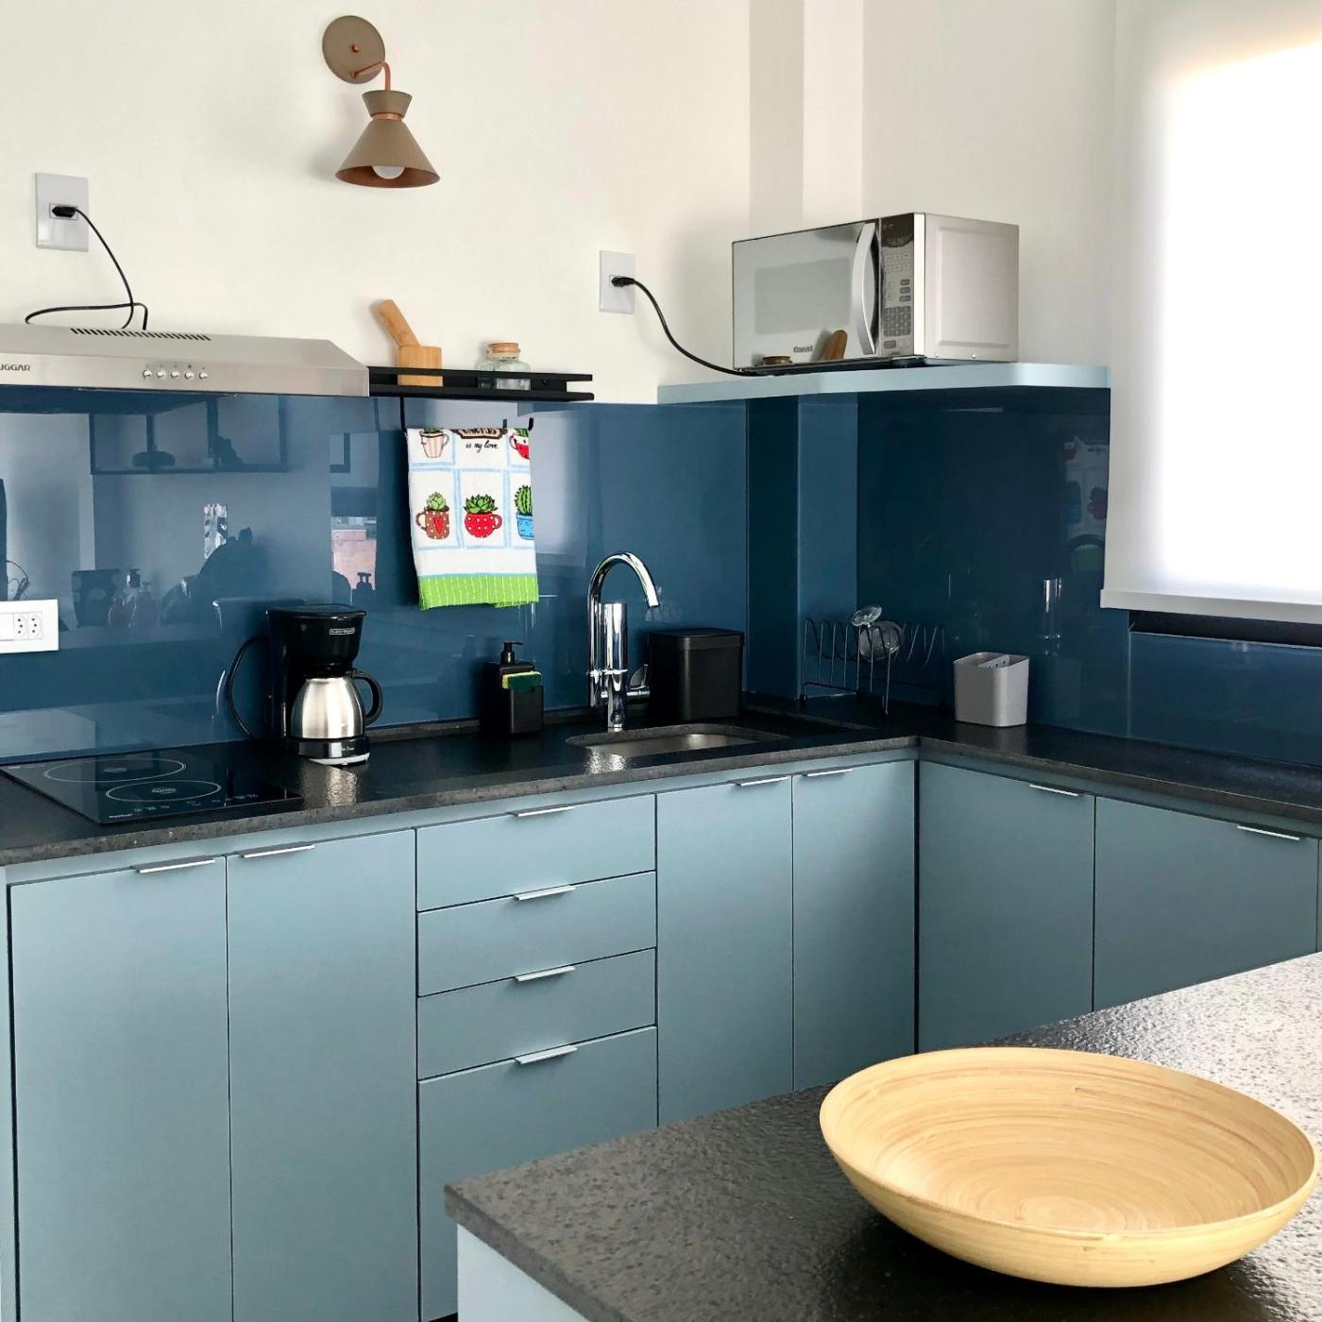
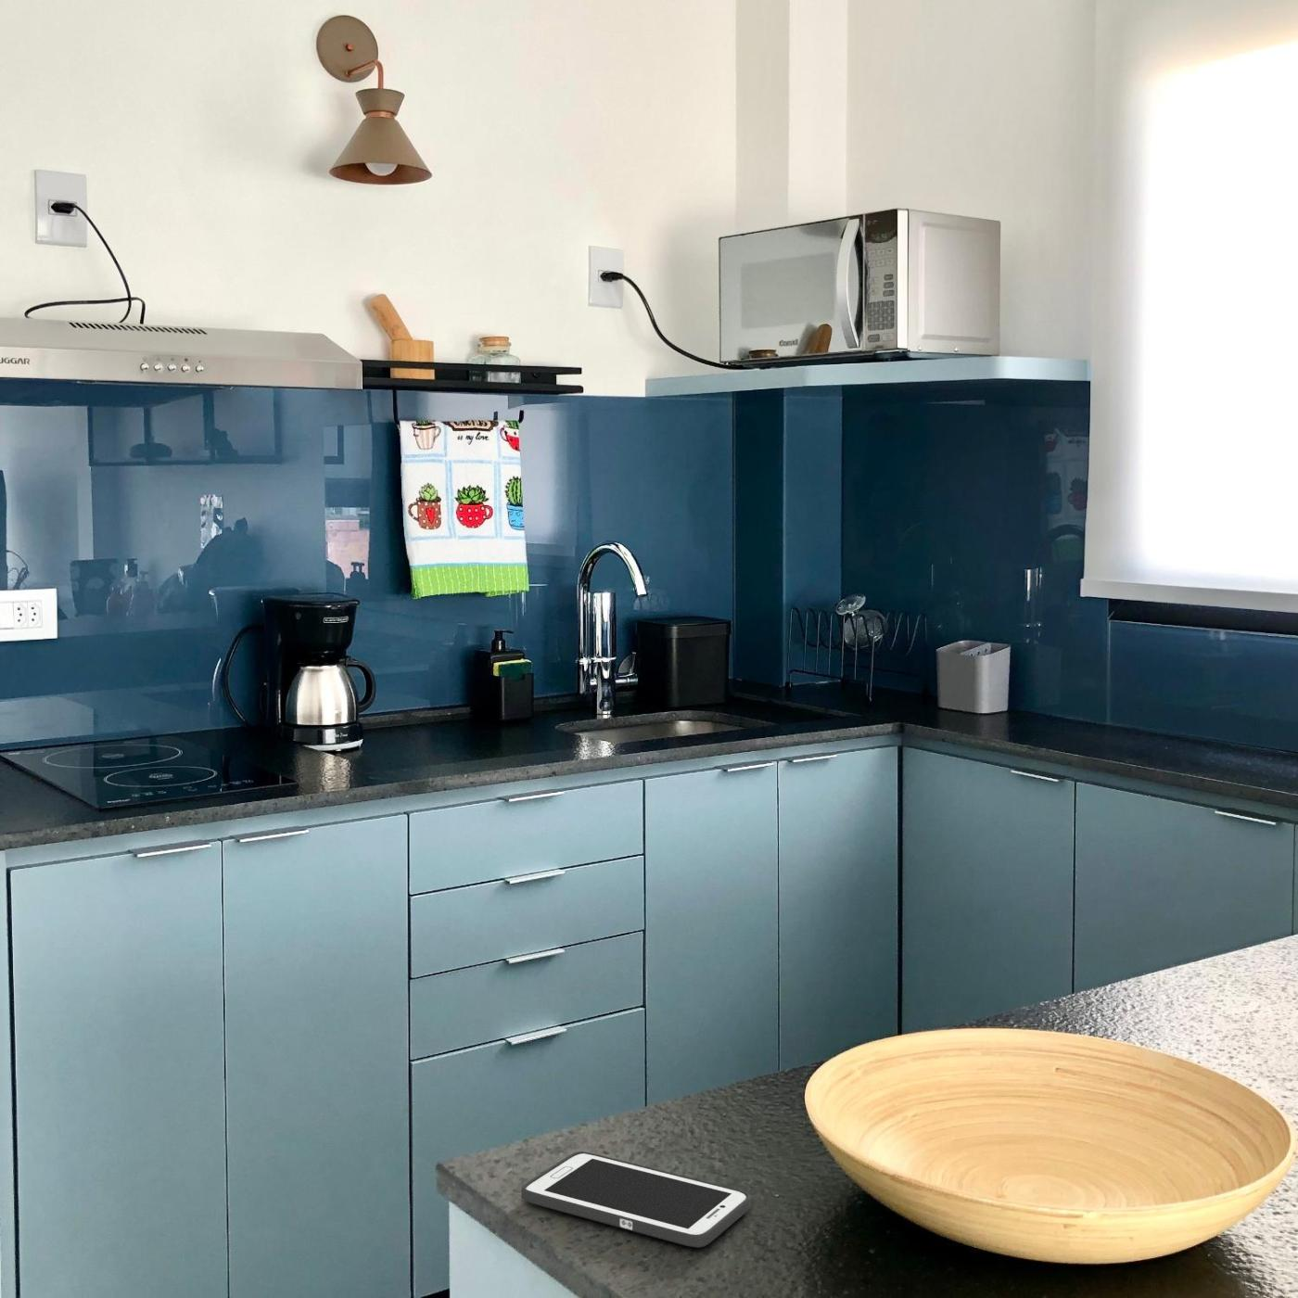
+ cell phone (635, 1197)
